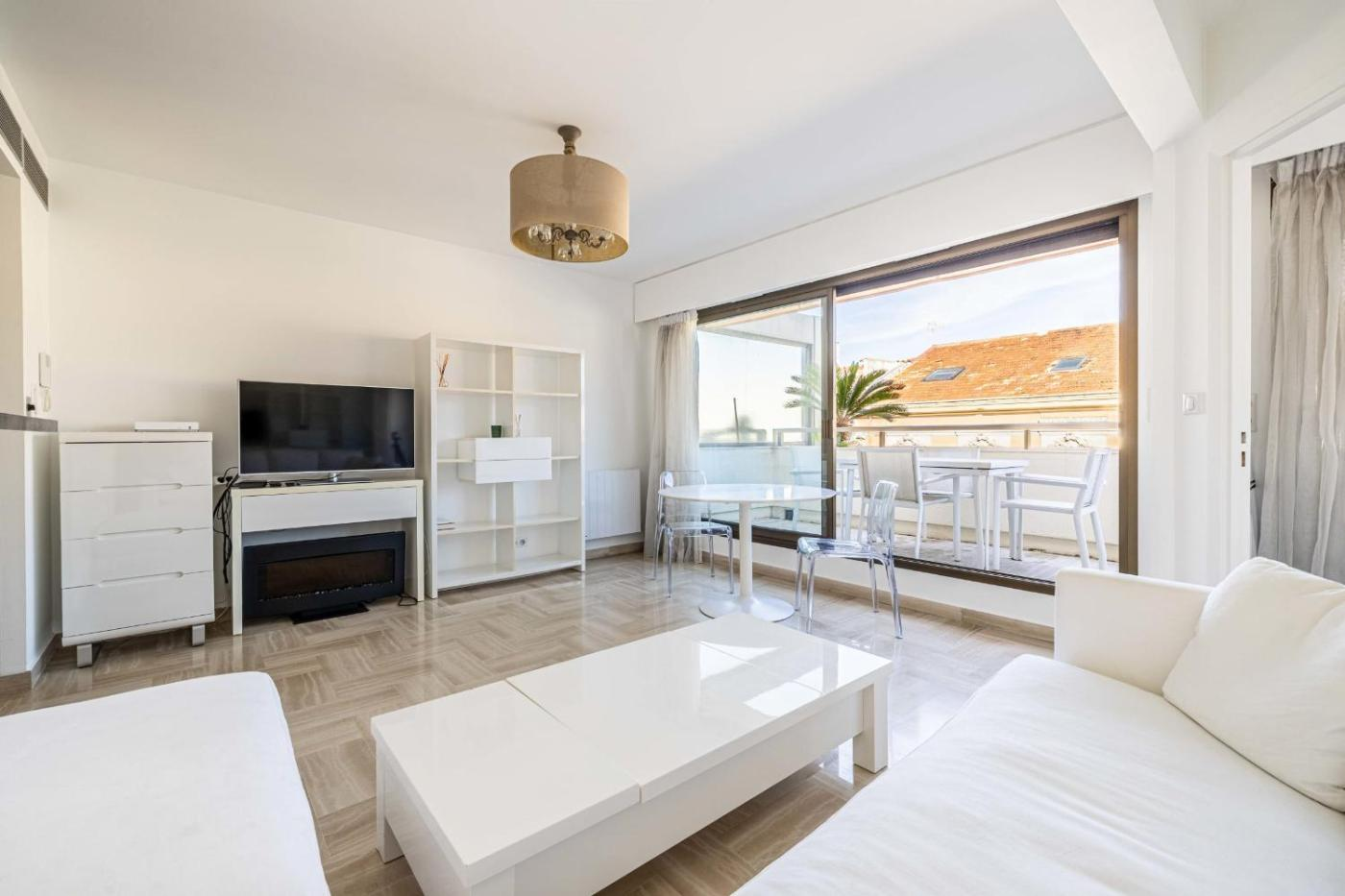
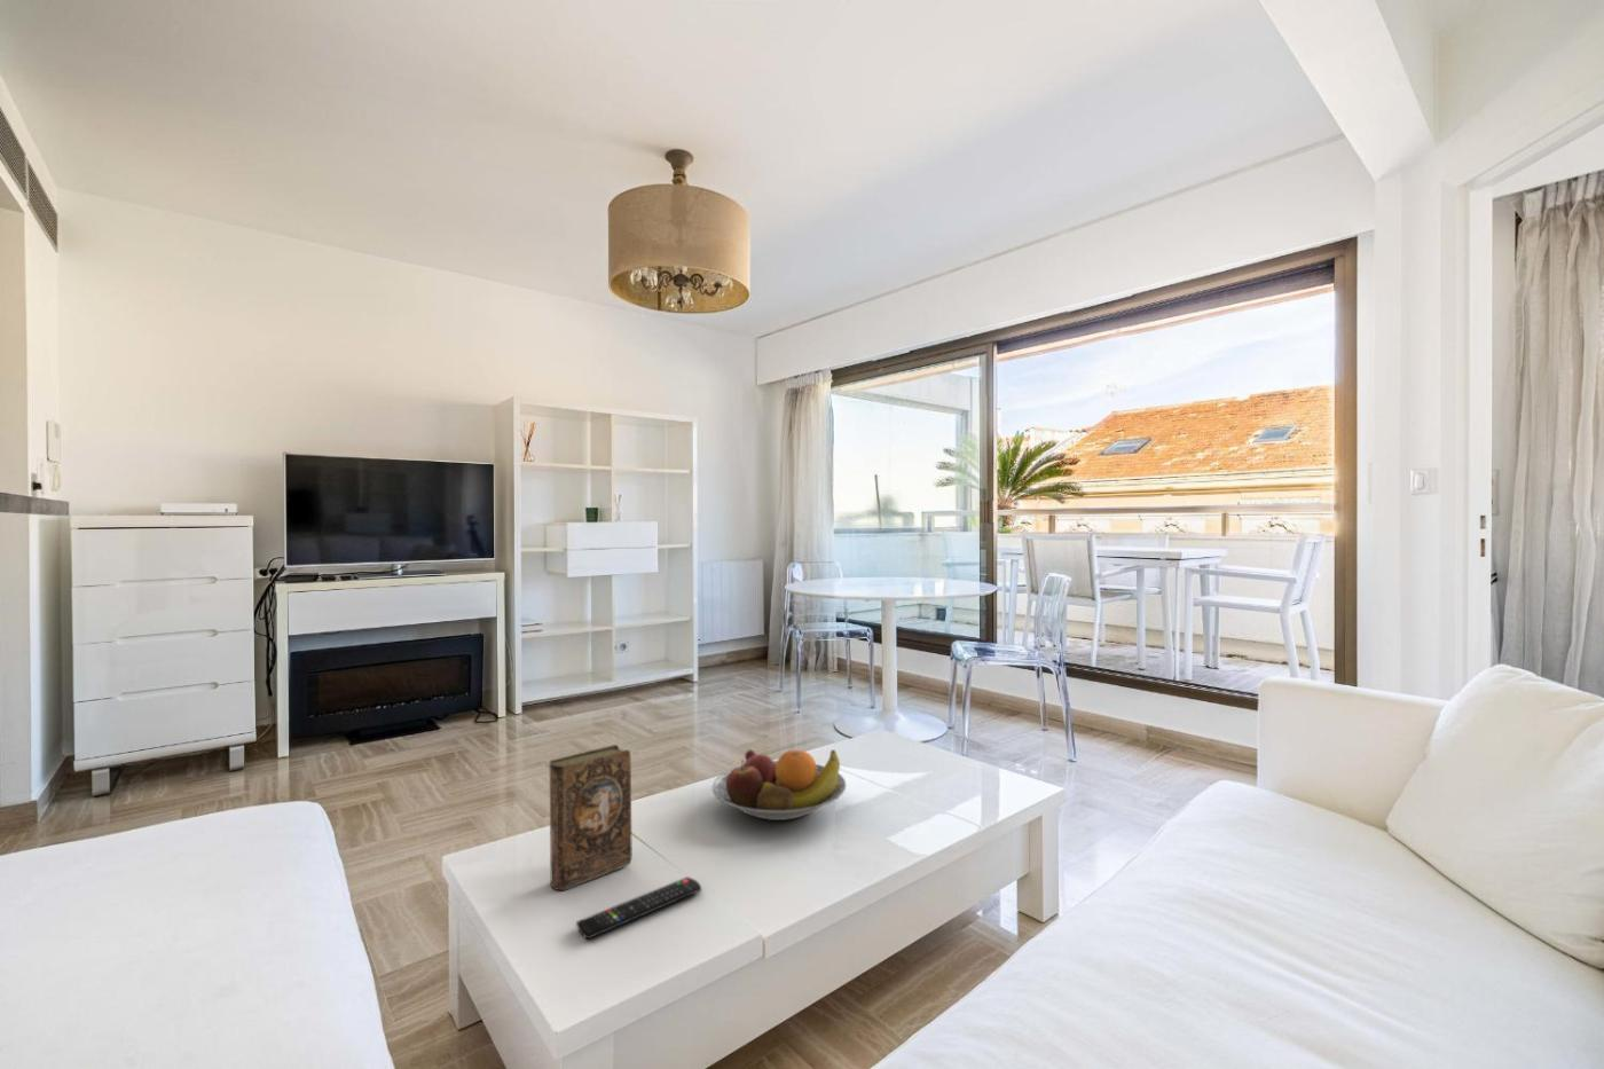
+ book (589, 814)
+ remote control (643, 907)
+ fruit bowl (779, 778)
